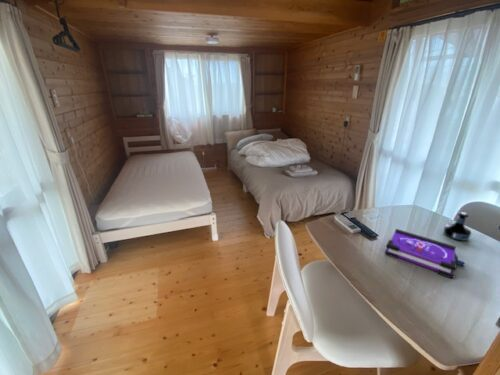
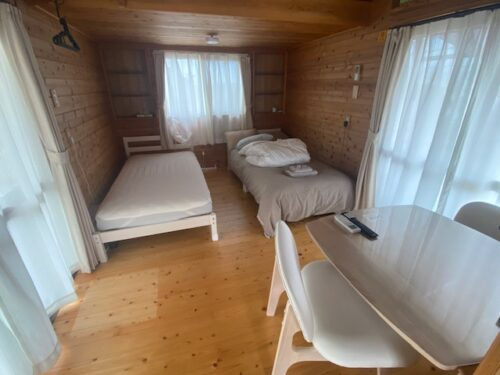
- tequila bottle (459, 224)
- board game (425, 251)
